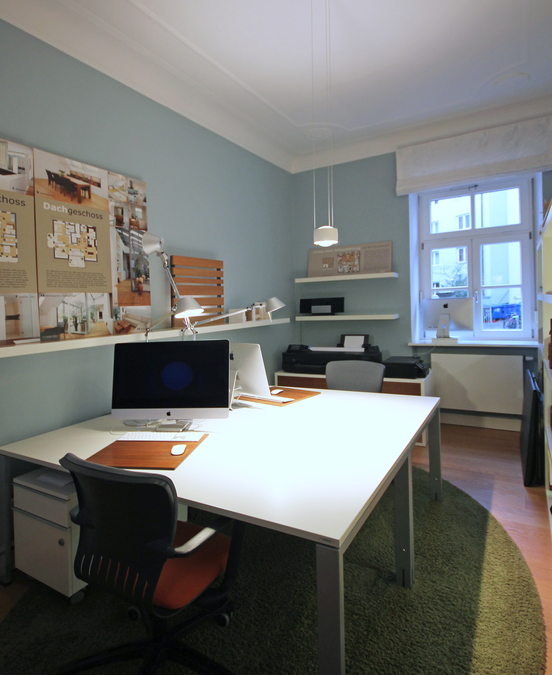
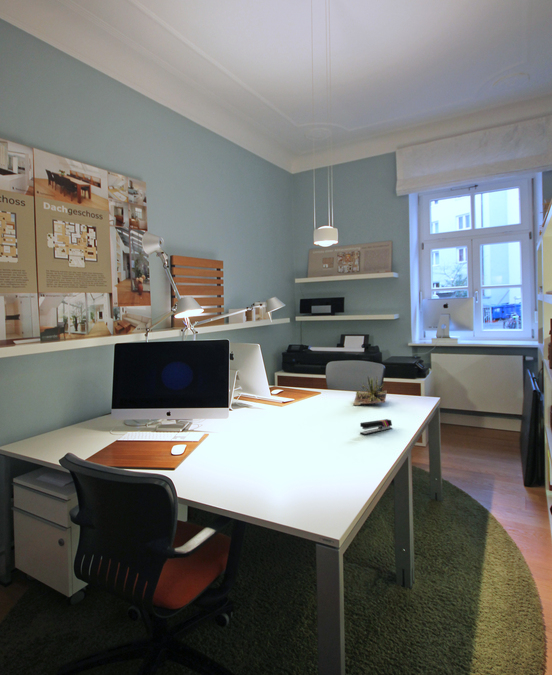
+ stapler (376, 425)
+ succulent plant (370, 389)
